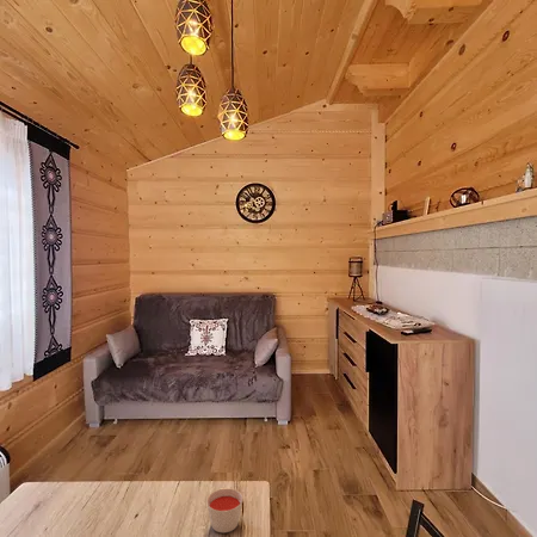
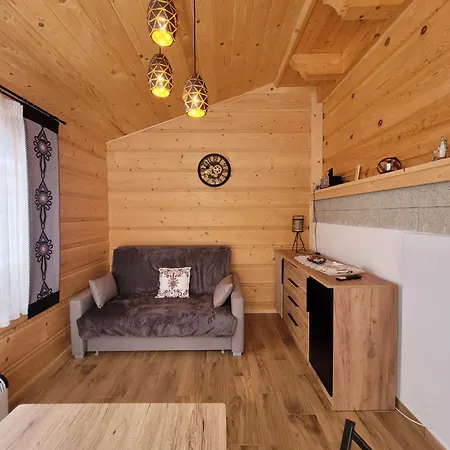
- candle (224, 511)
